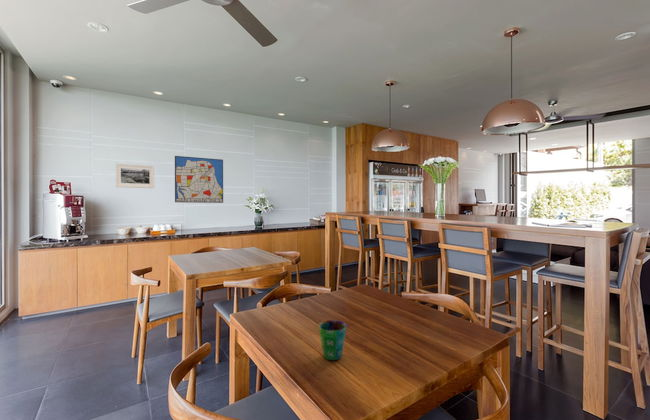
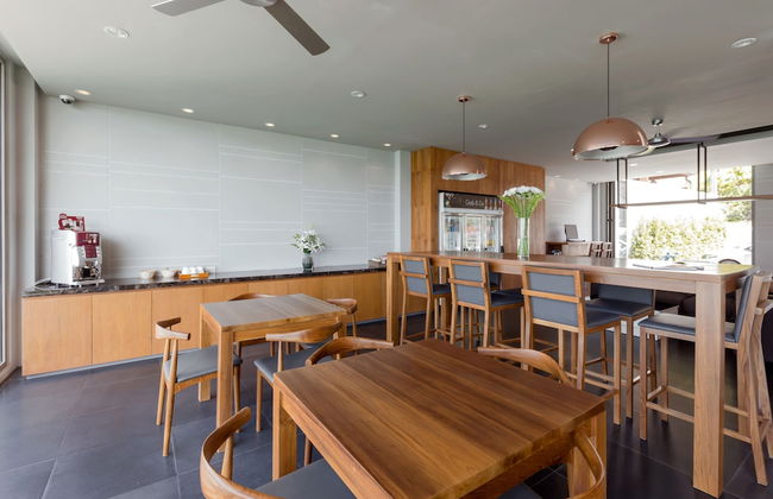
- cup (332, 338)
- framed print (135, 176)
- wall art (199, 180)
